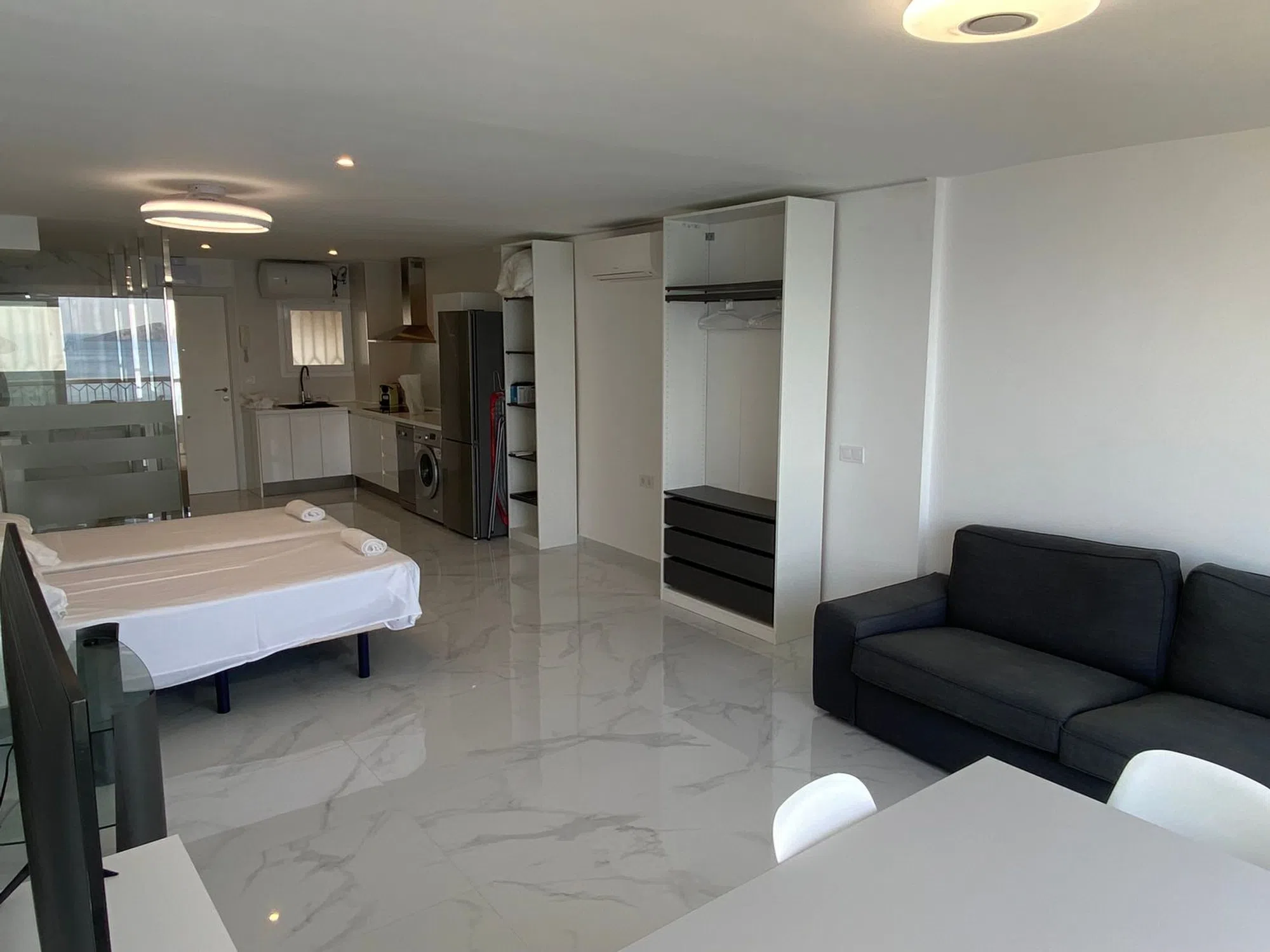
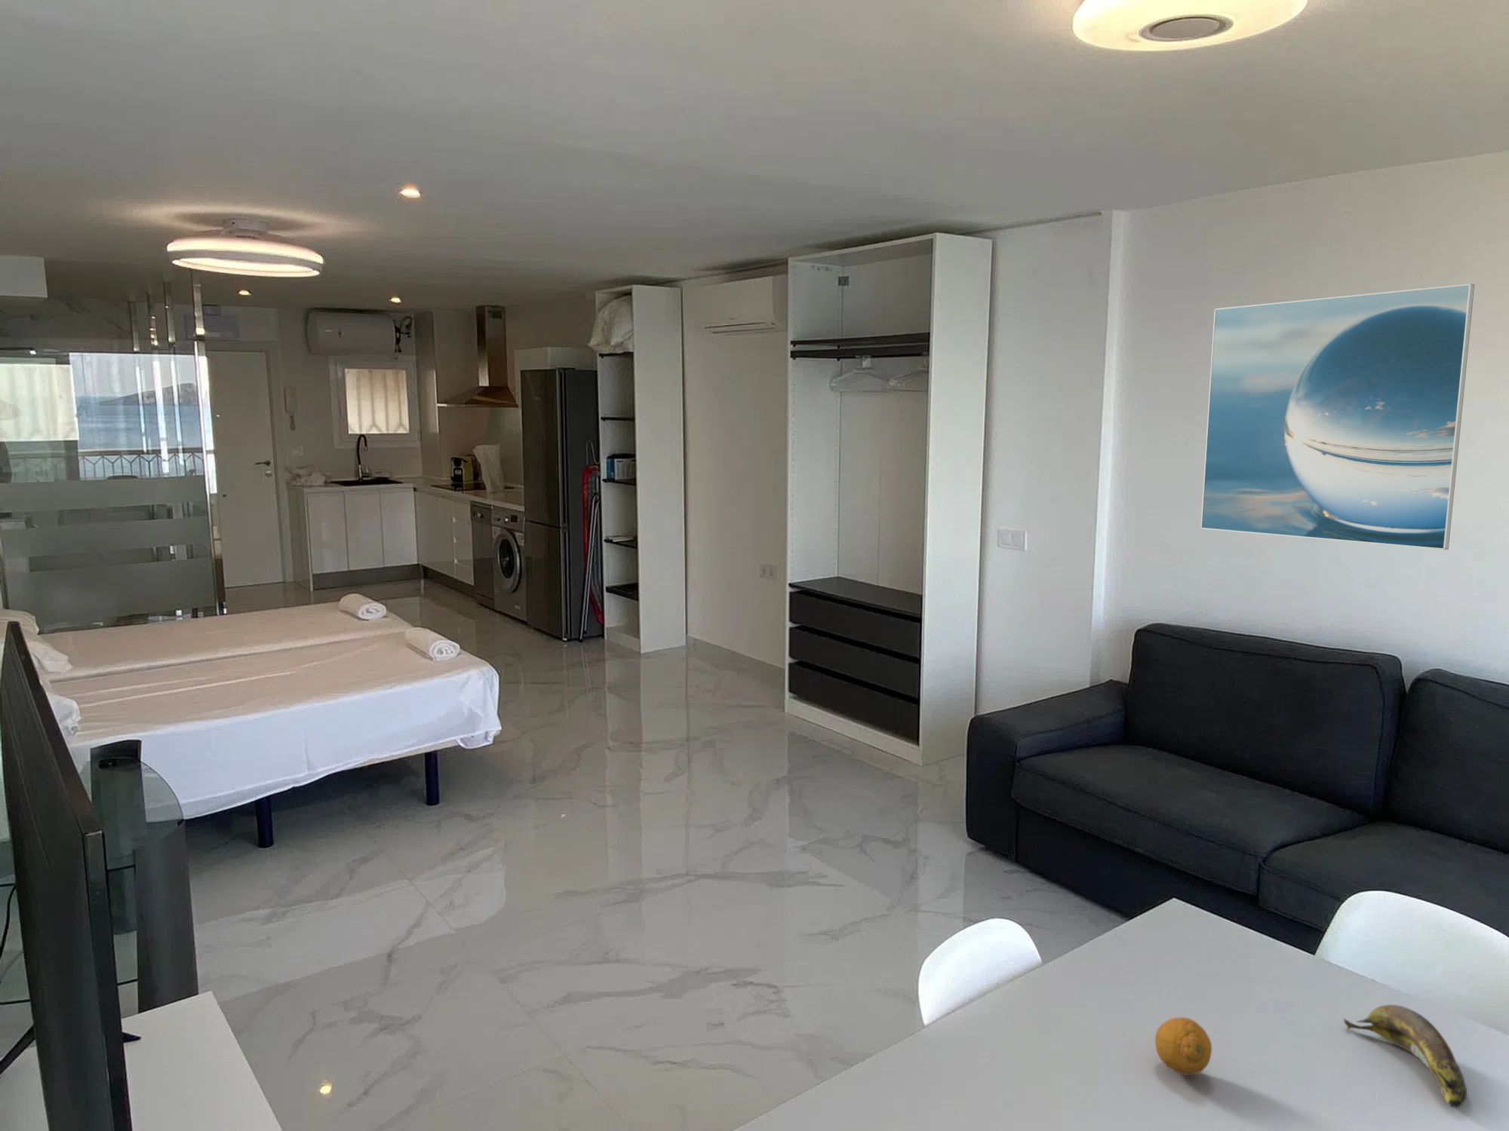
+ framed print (1322, 419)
+ banana (1409, 1040)
+ lemon (1182, 1045)
